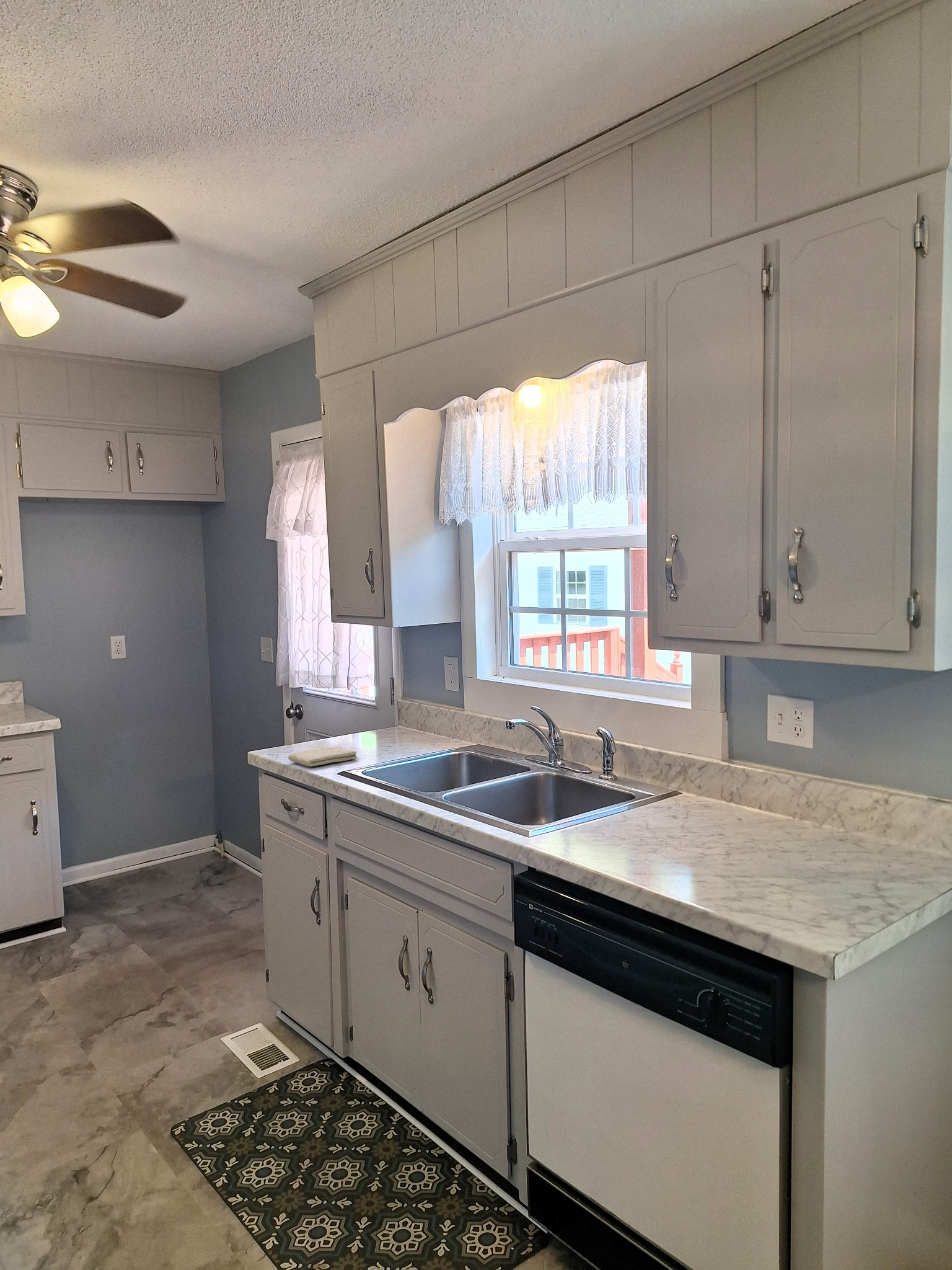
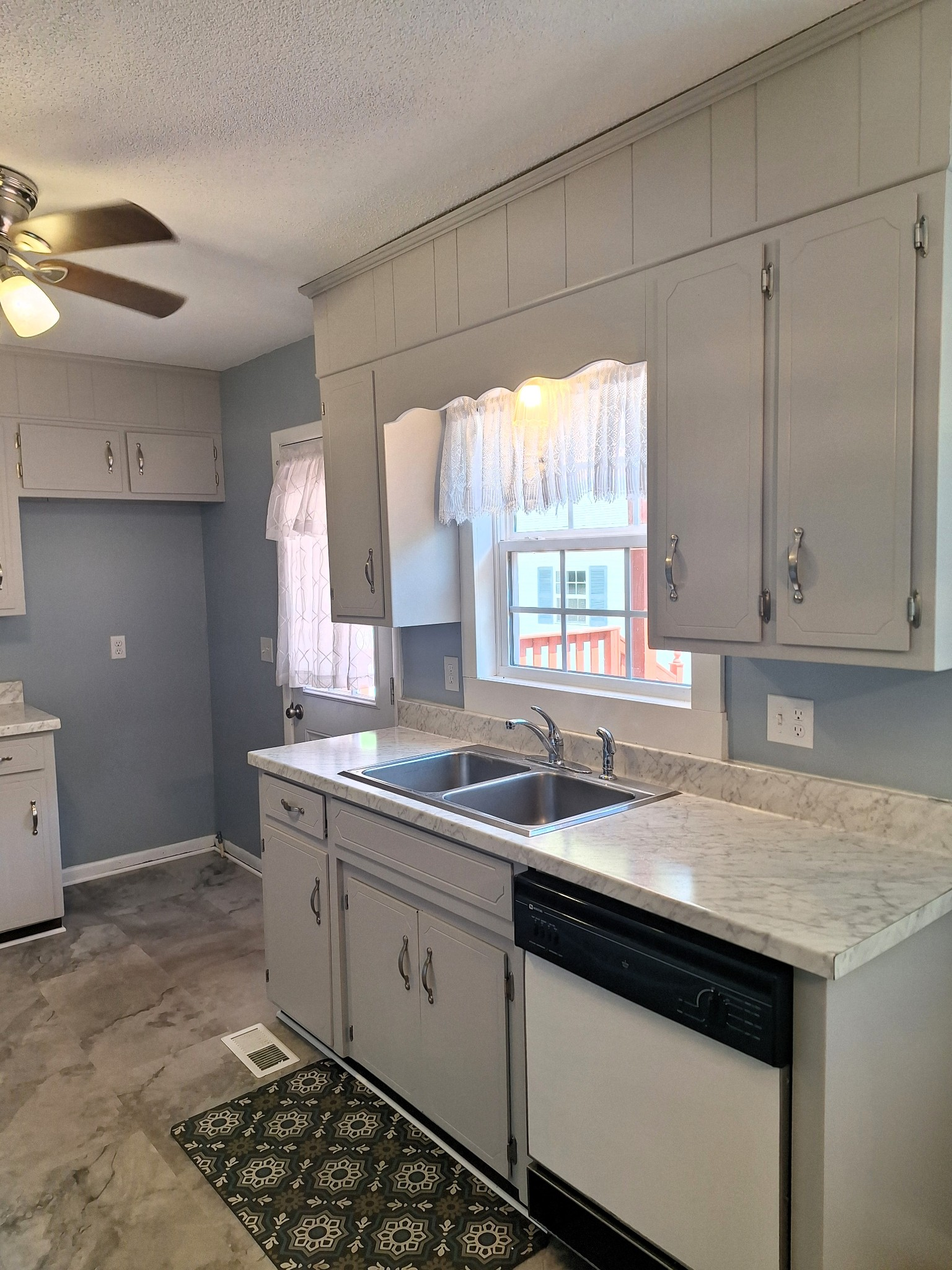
- washcloth (324, 755)
